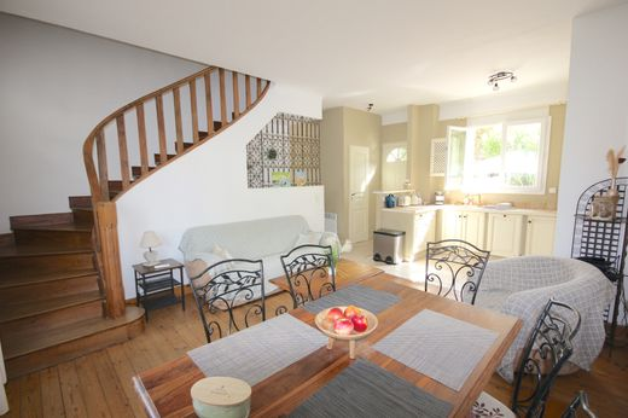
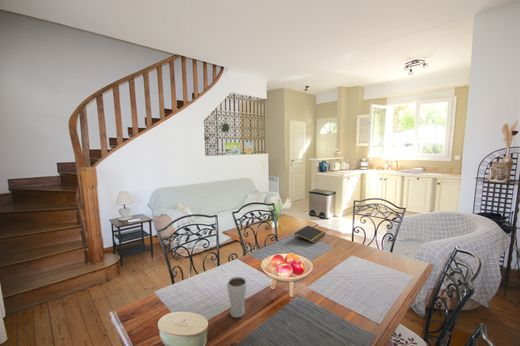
+ drinking glass (237, 297)
+ notepad (310, 233)
